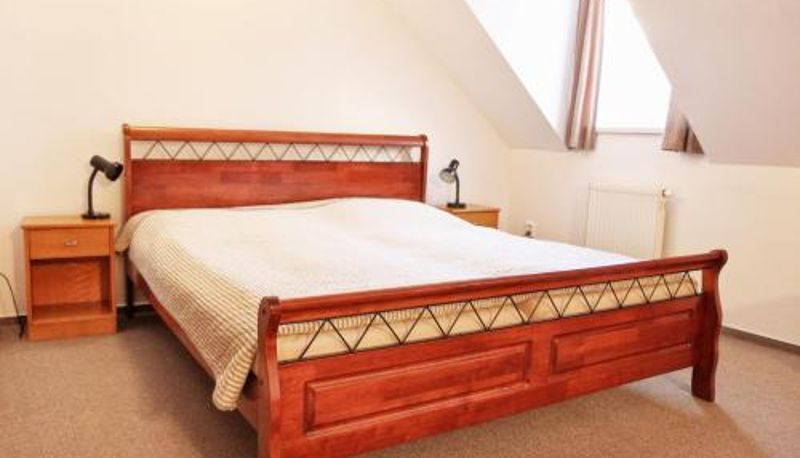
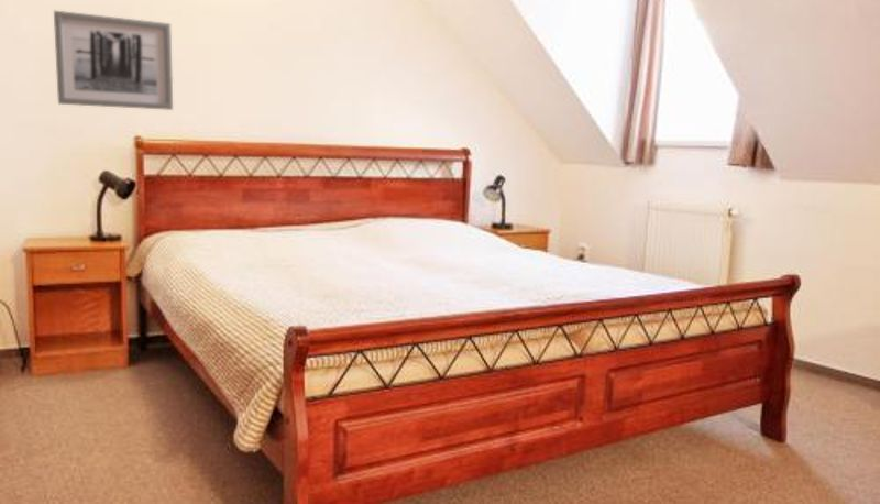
+ wall art (116, 62)
